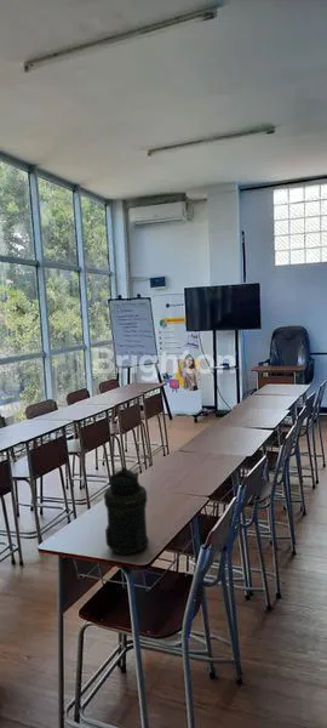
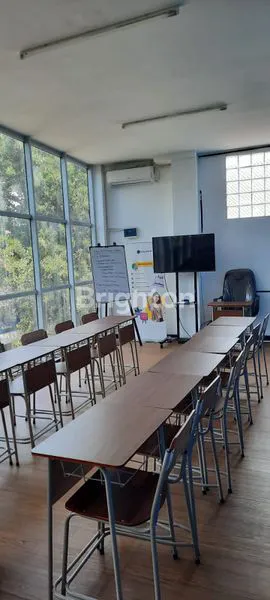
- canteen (128, 504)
